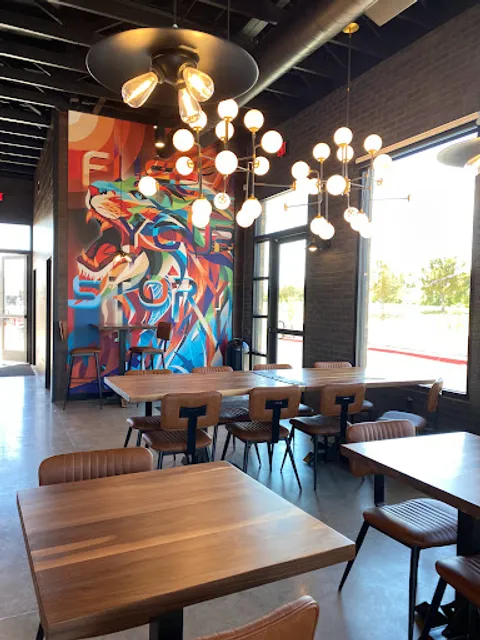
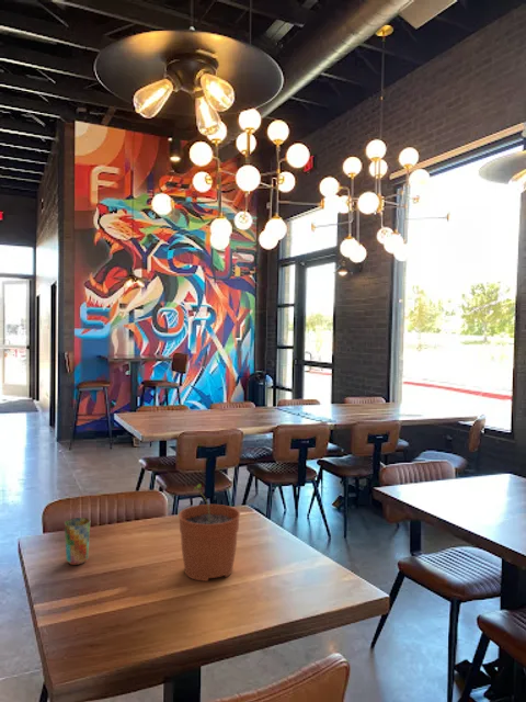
+ cup (77, 541)
+ plant pot (209, 528)
